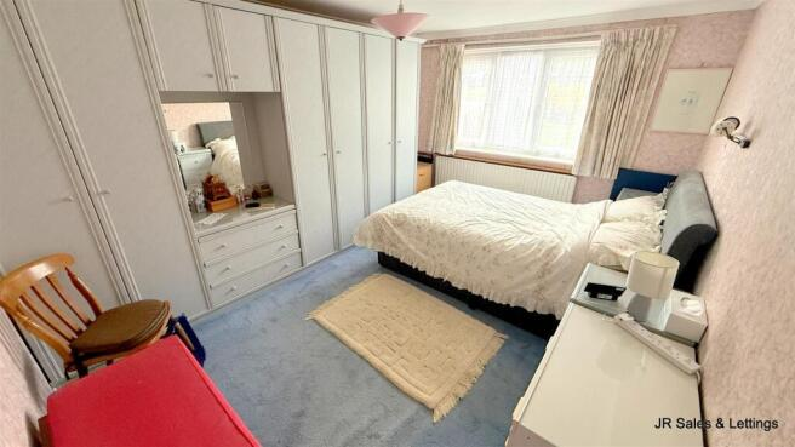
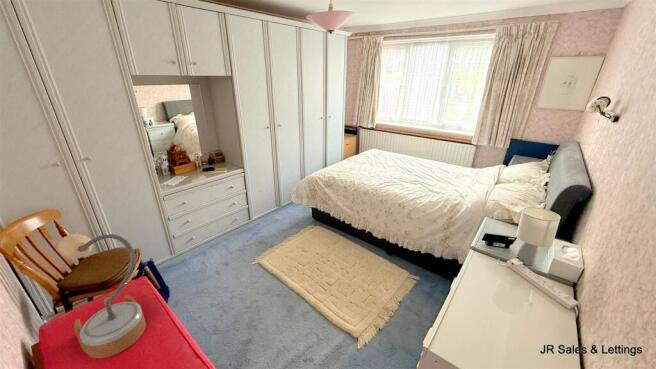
+ table lamp (116, 290)
